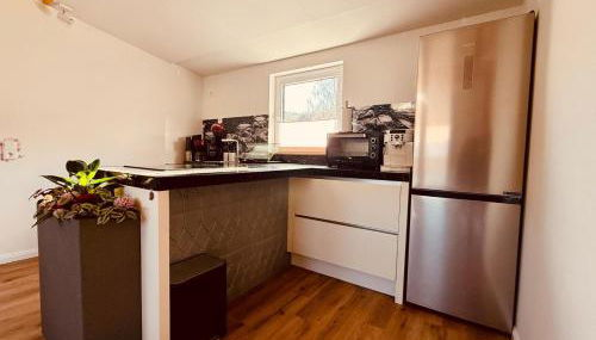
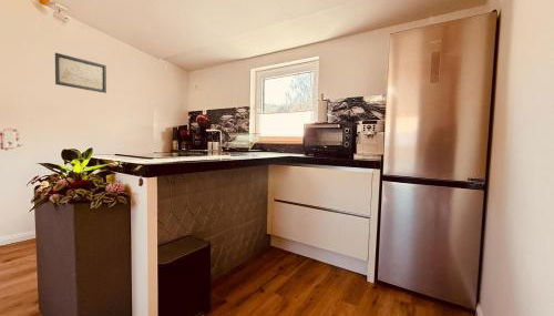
+ wall art (82, 74)
